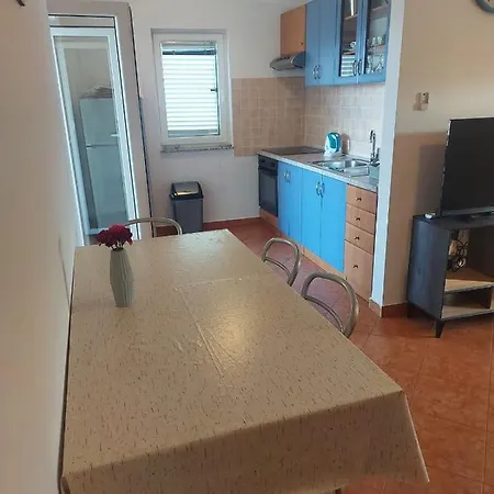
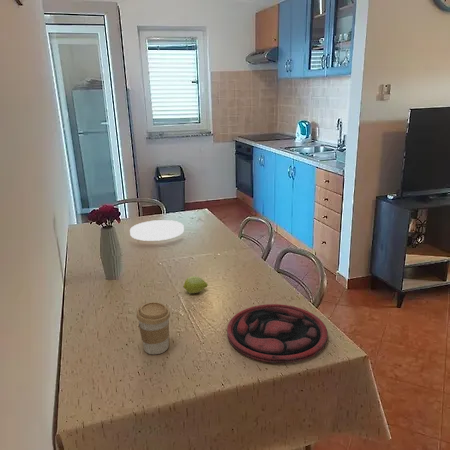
+ plate (157, 229)
+ plate (276, 329)
+ fruit (195, 284)
+ coffee cup (154, 327)
